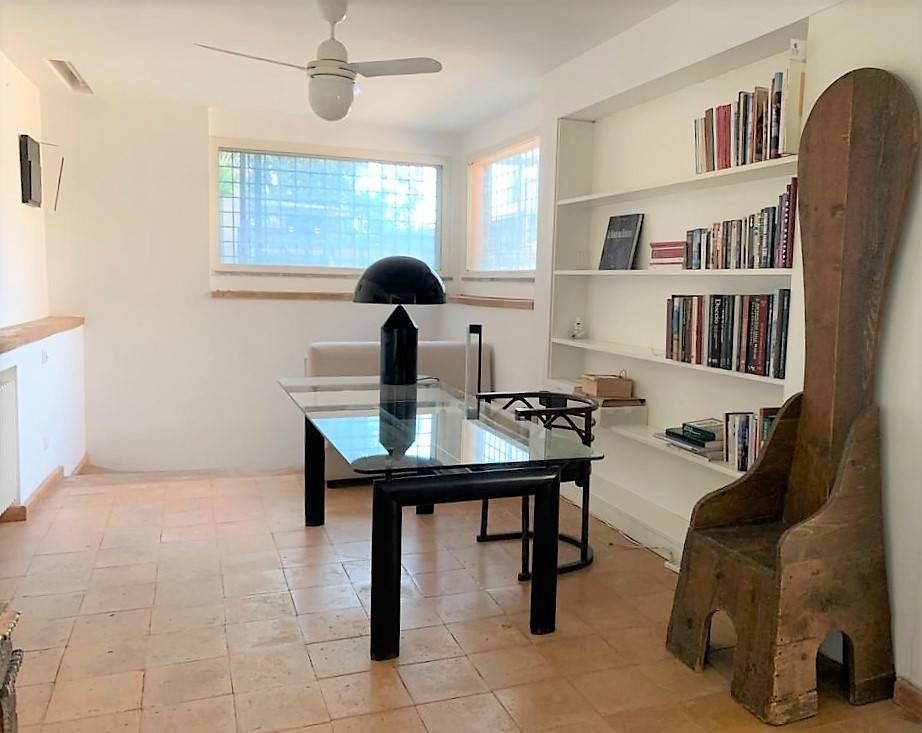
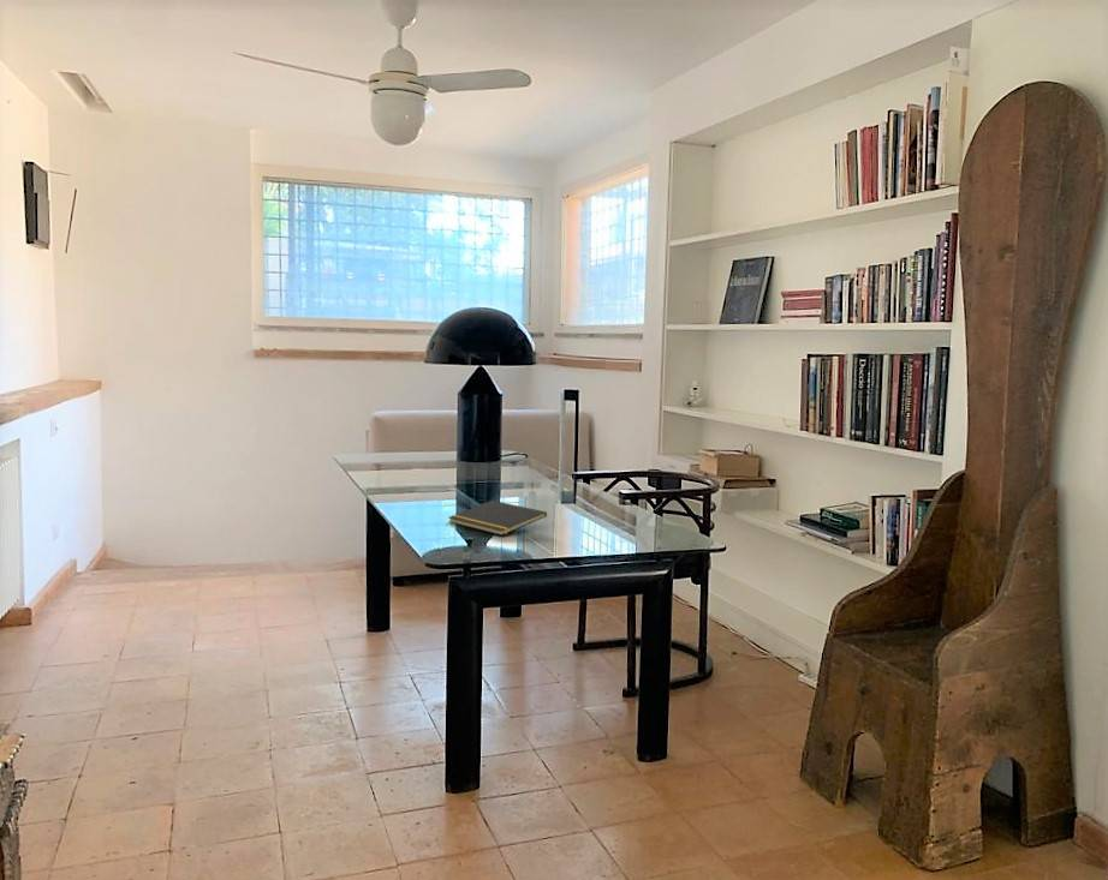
+ notepad (496, 516)
